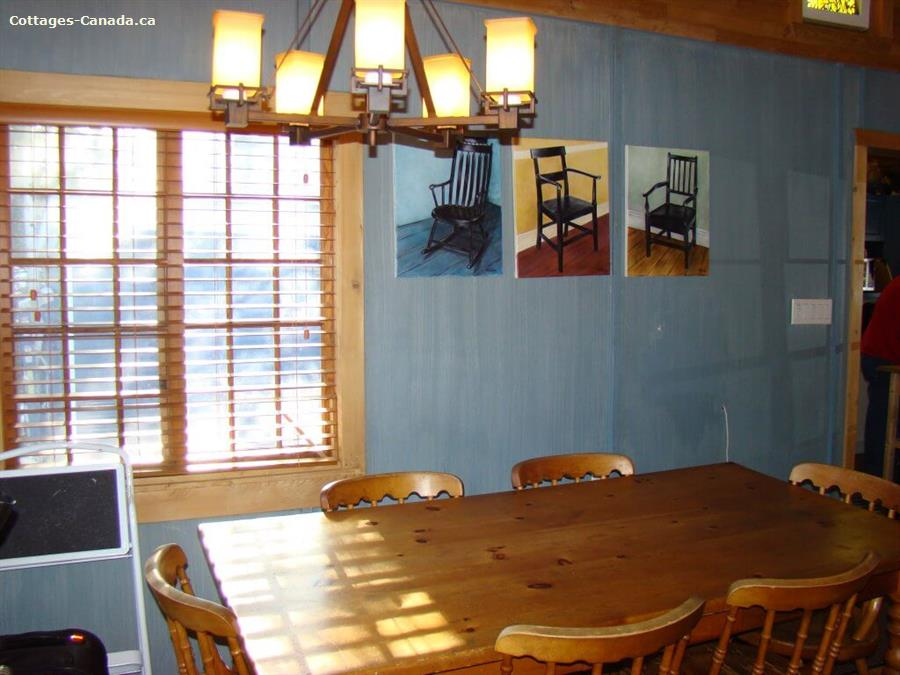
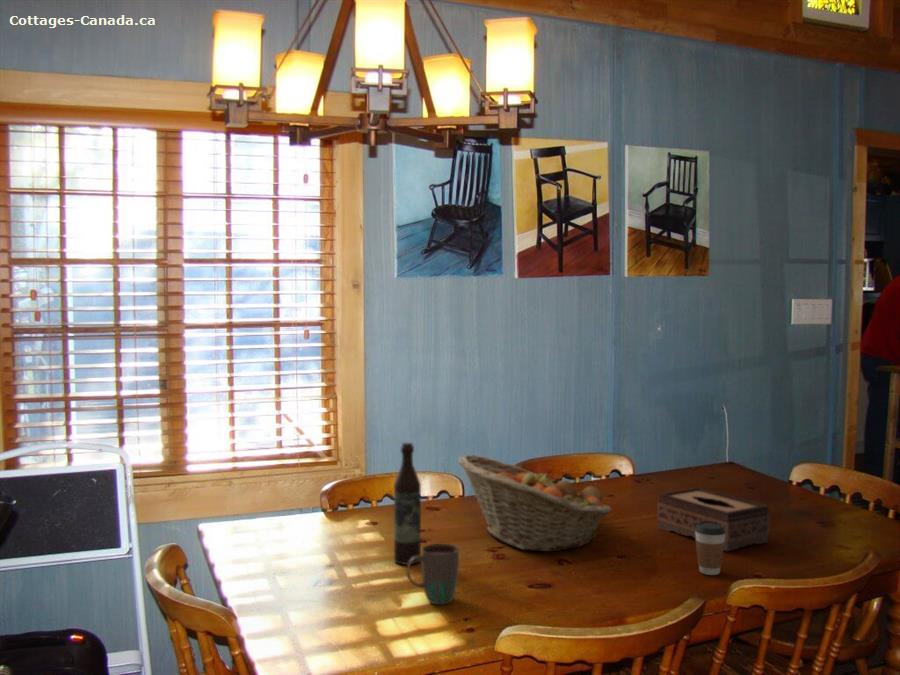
+ mug (432, 575)
+ coffee cup (709, 548)
+ fruit basket (531, 496)
+ wine bottle (407, 502)
+ tissue box (711, 517)
